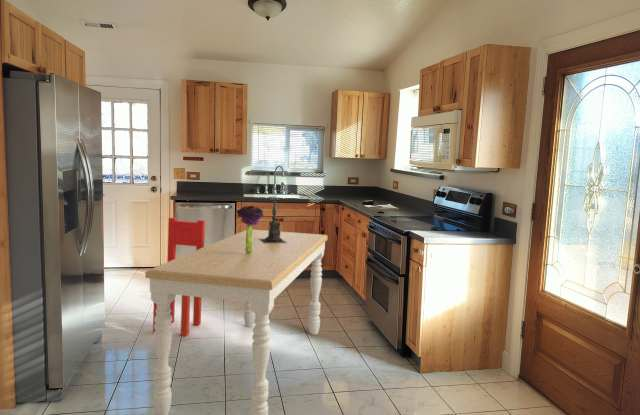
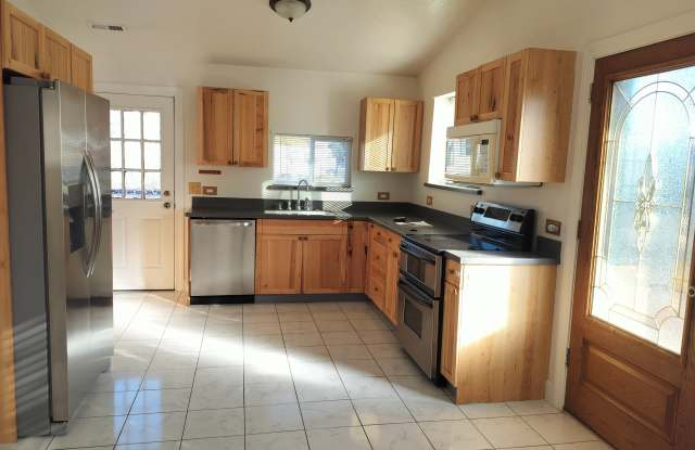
- candle holder (273, 215)
- chair (171, 260)
- bouquet (249, 229)
- dining table (254, 308)
